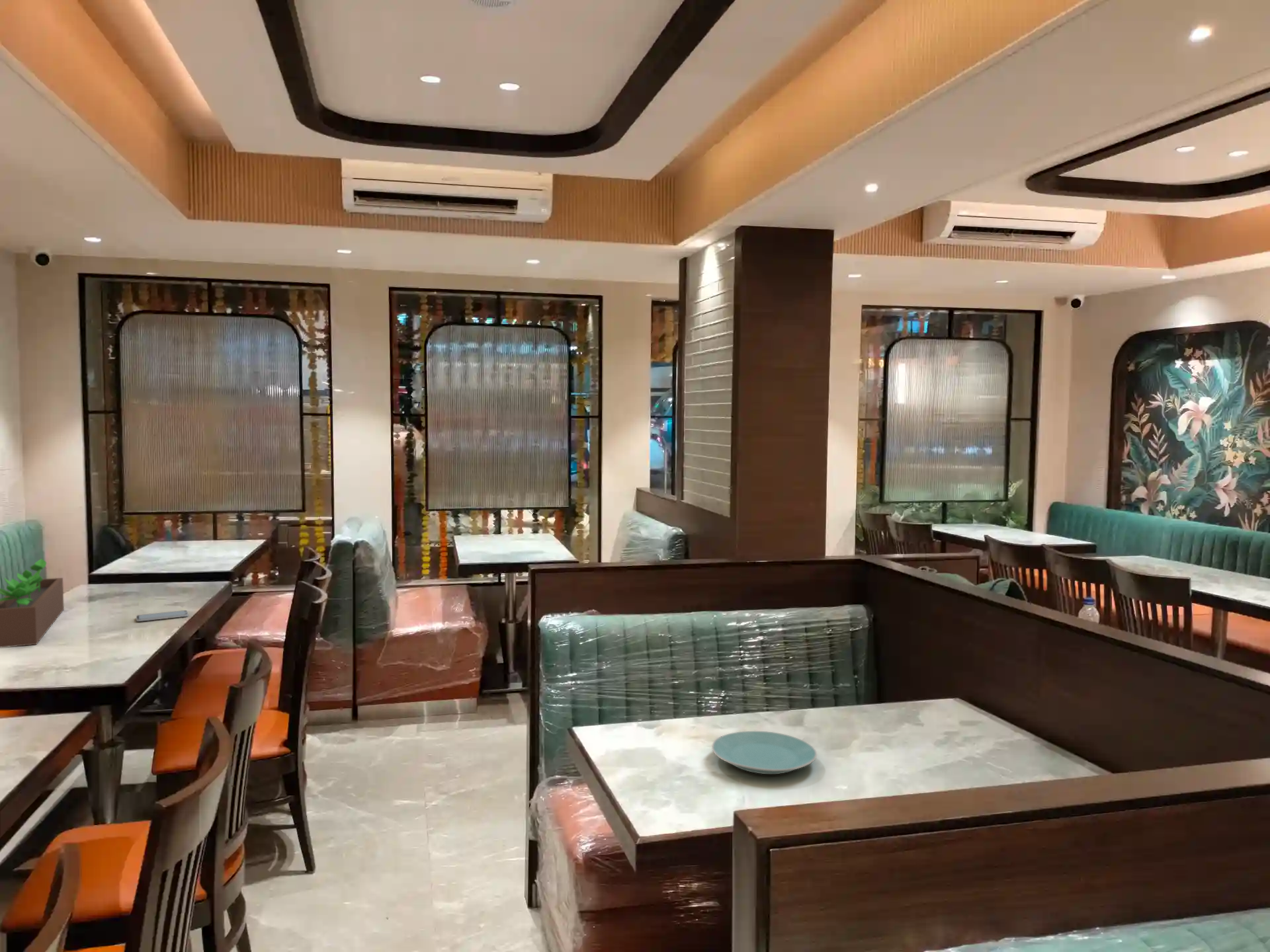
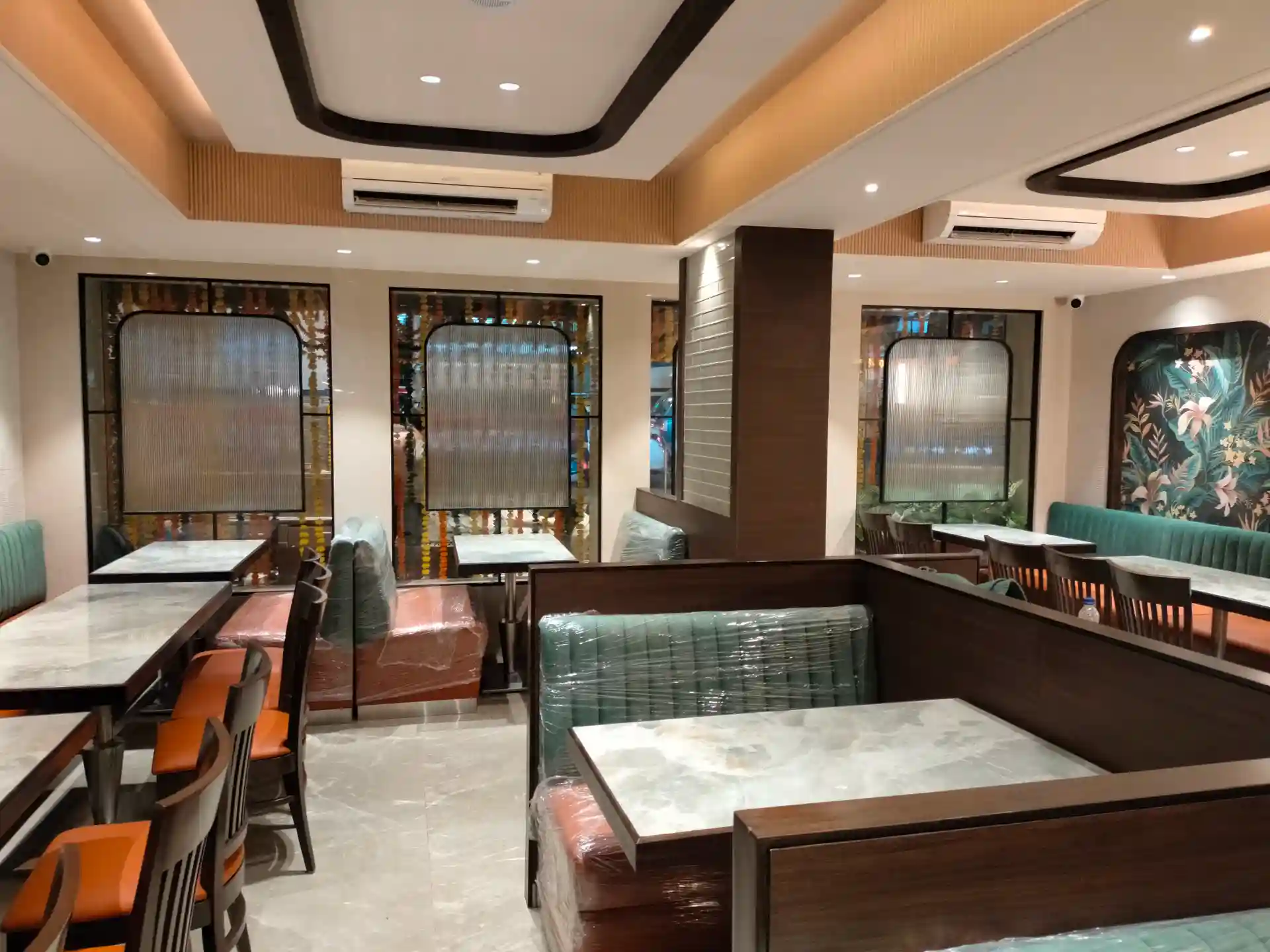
- plate (763, 754)
- smartphone (162, 615)
- succulent planter (28, 597)
